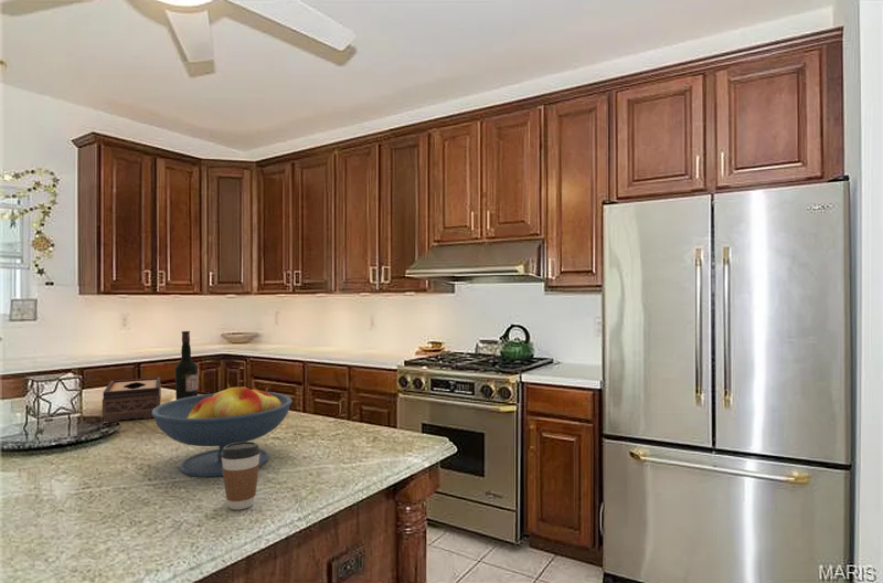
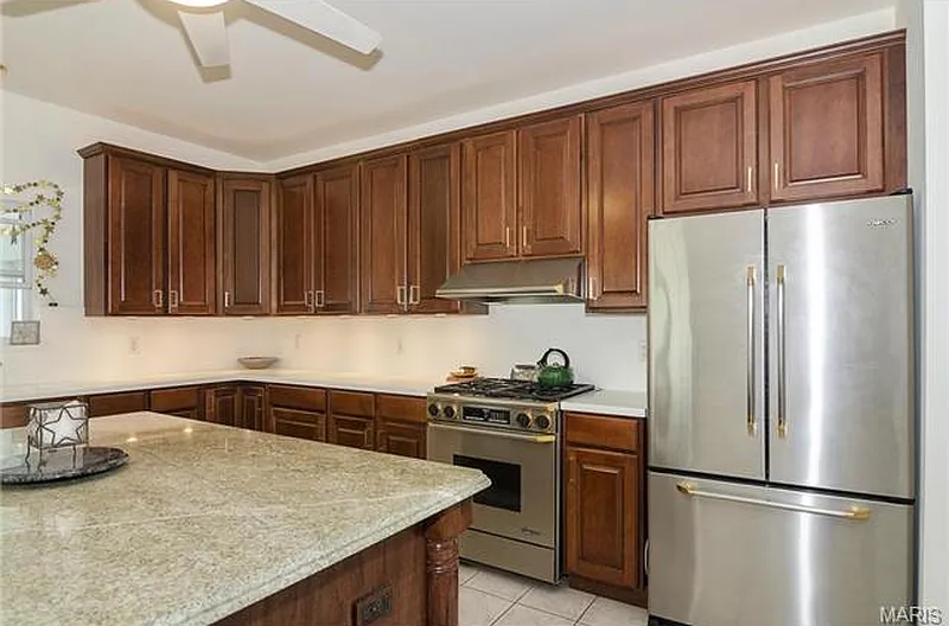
- wine bottle (187, 377)
- fruit bowl (225, 422)
- coffee cup (241, 475)
- tissue box (134, 398)
